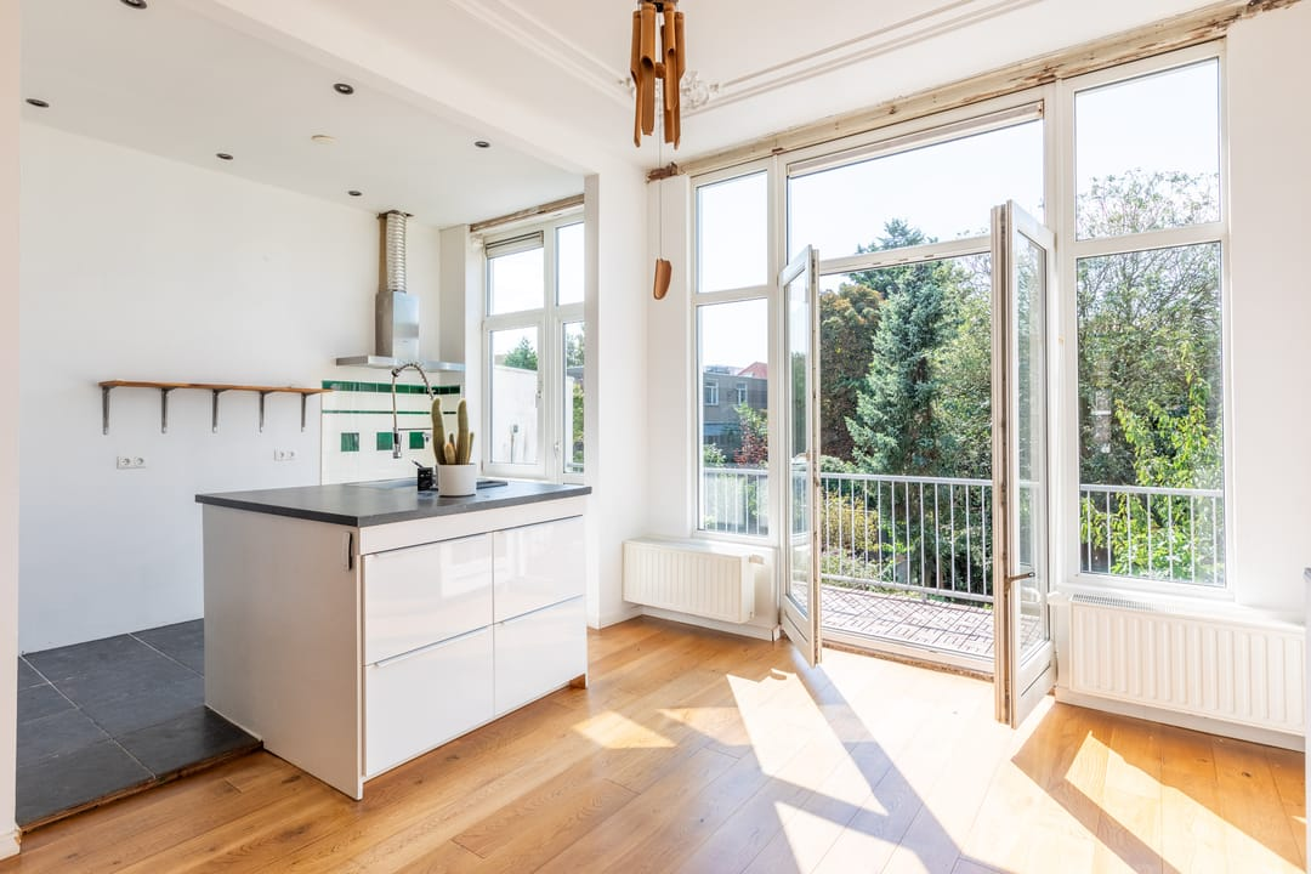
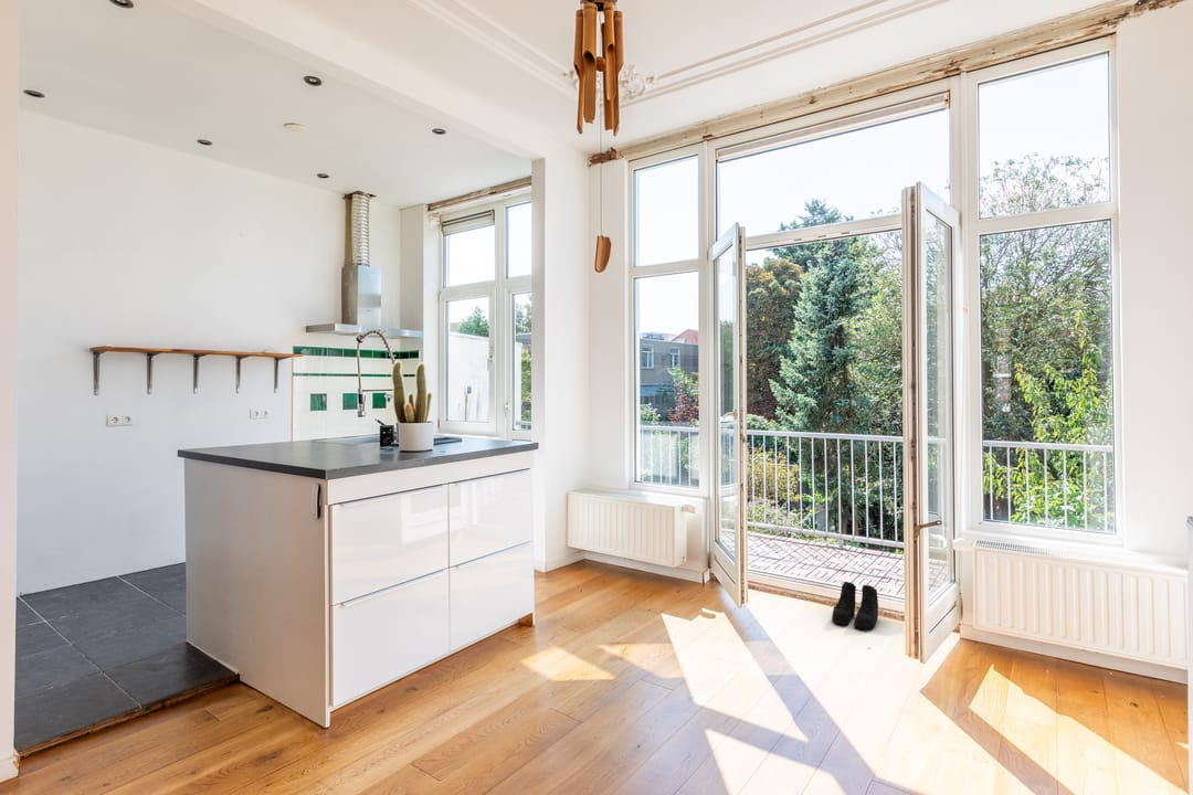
+ boots (854, 603)
